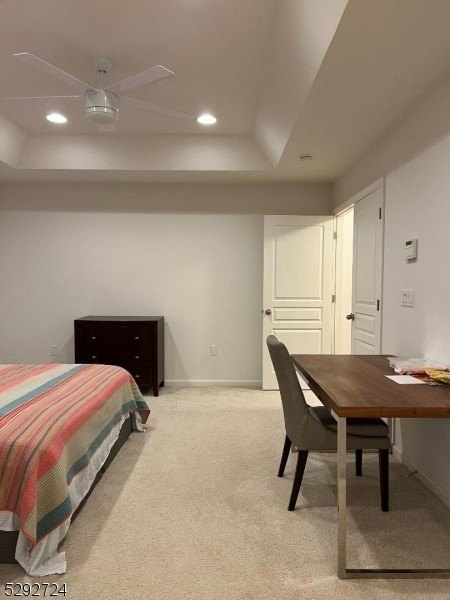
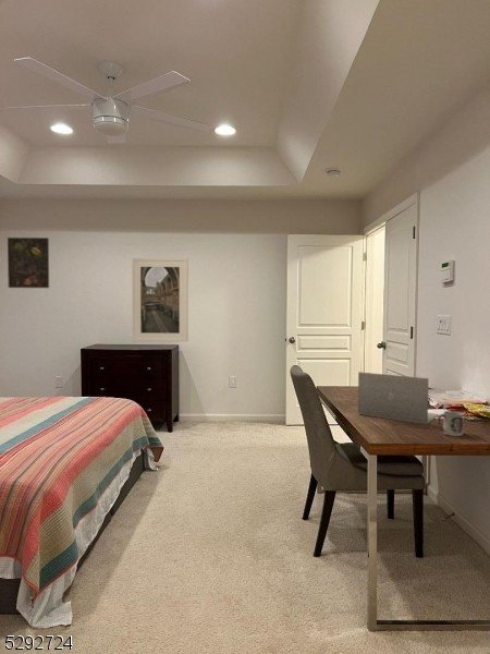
+ cup (449, 423)
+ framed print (160, 300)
+ laptop (397, 393)
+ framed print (28, 263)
